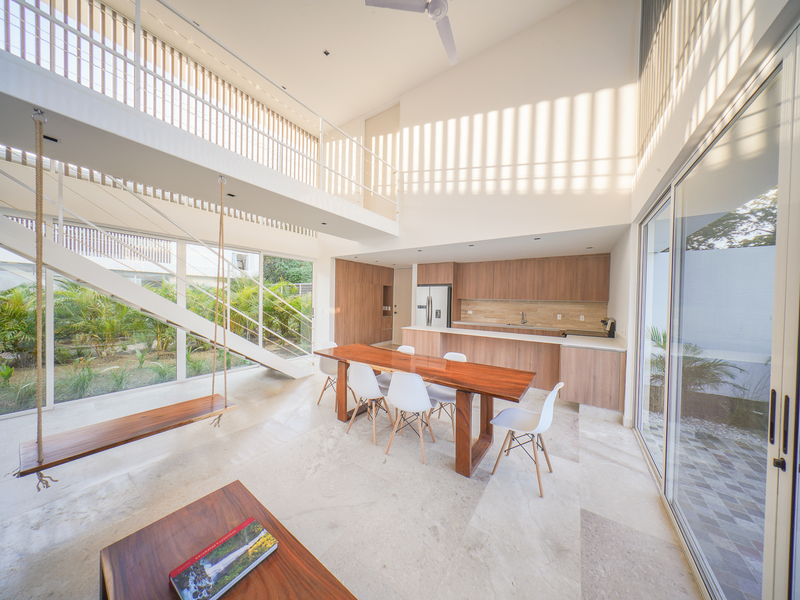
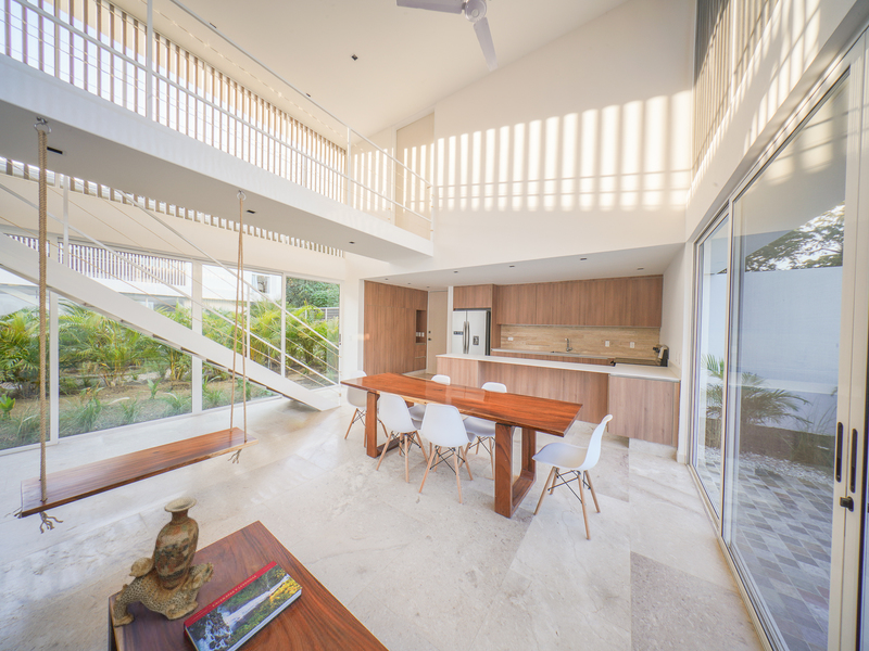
+ vase with dog figurine (167, 553)
